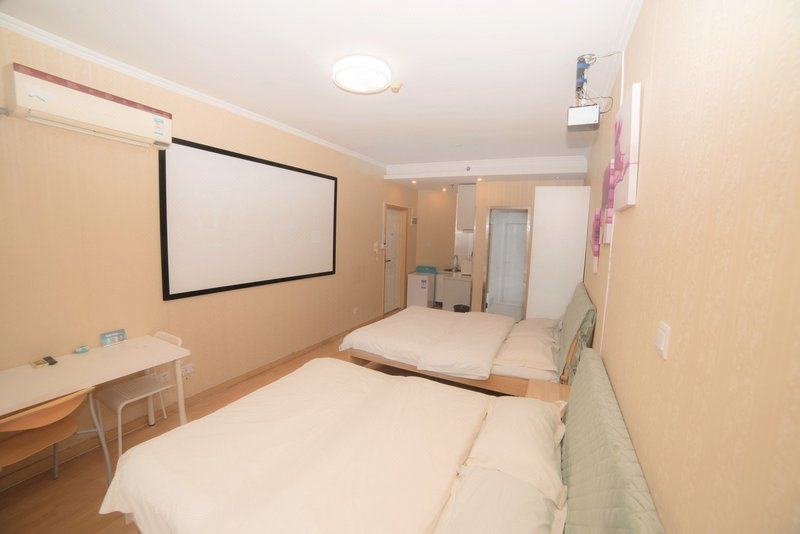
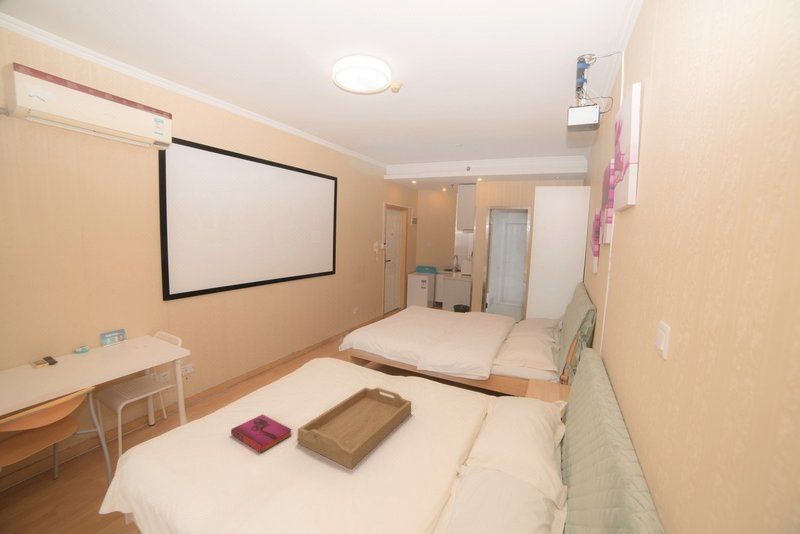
+ hardback book (261, 432)
+ serving tray (359, 418)
